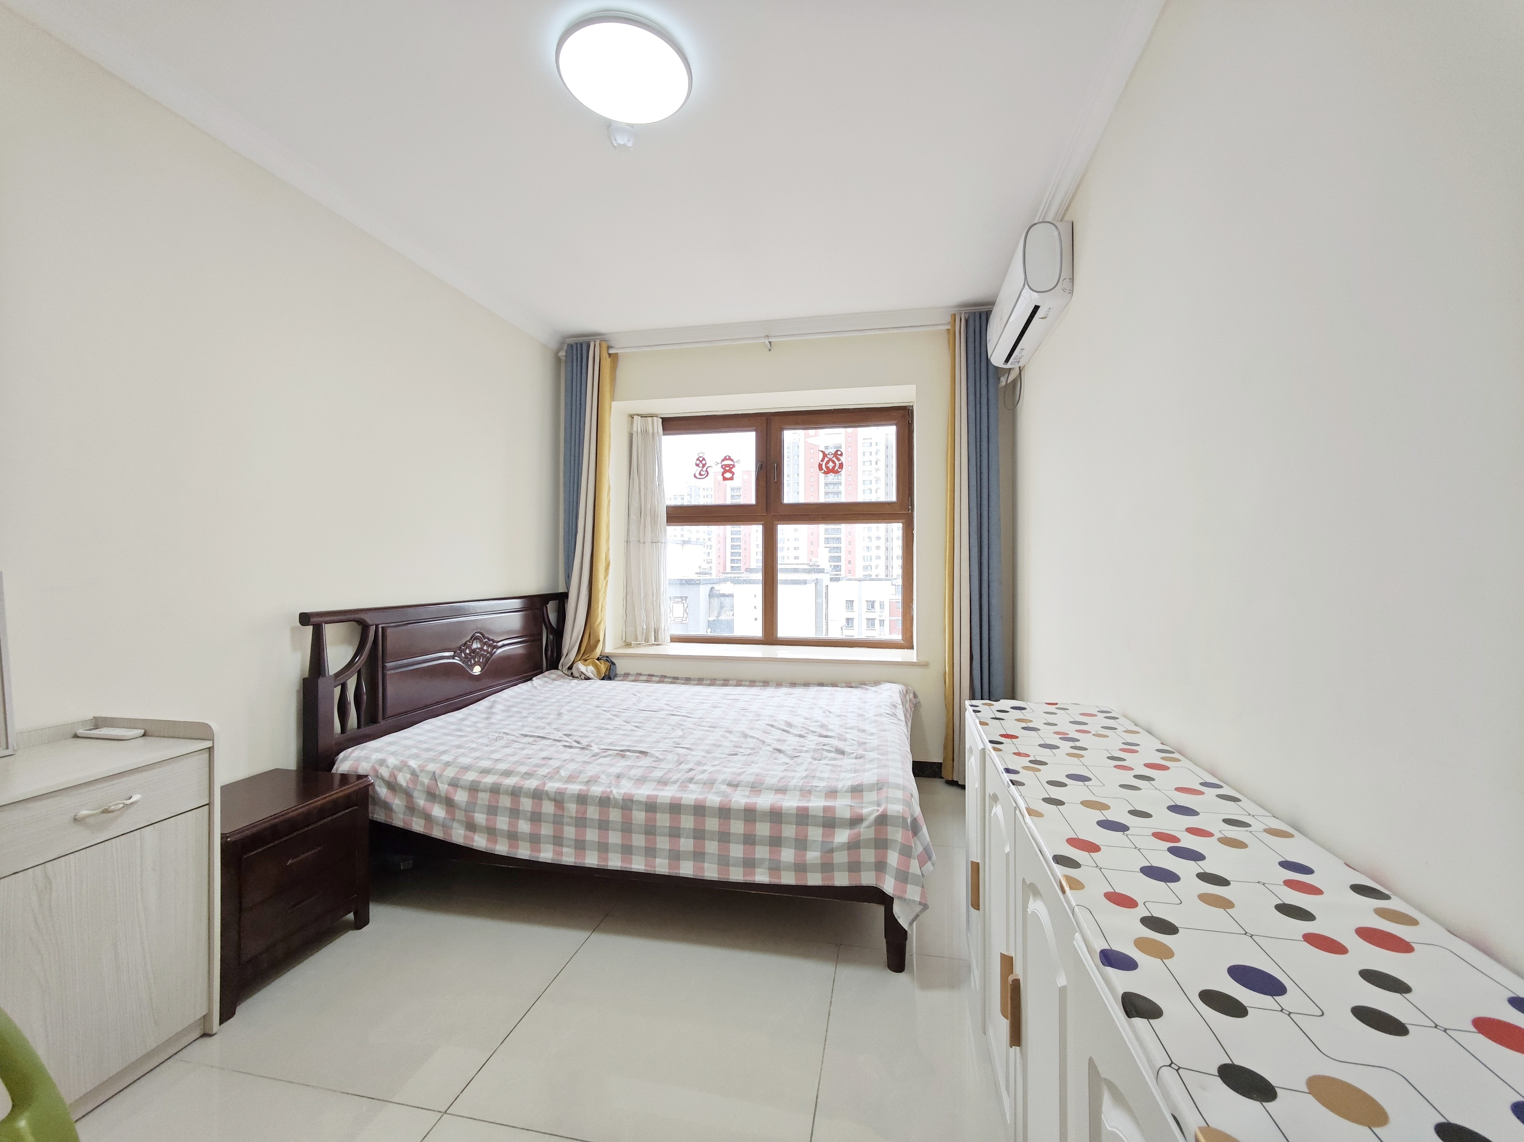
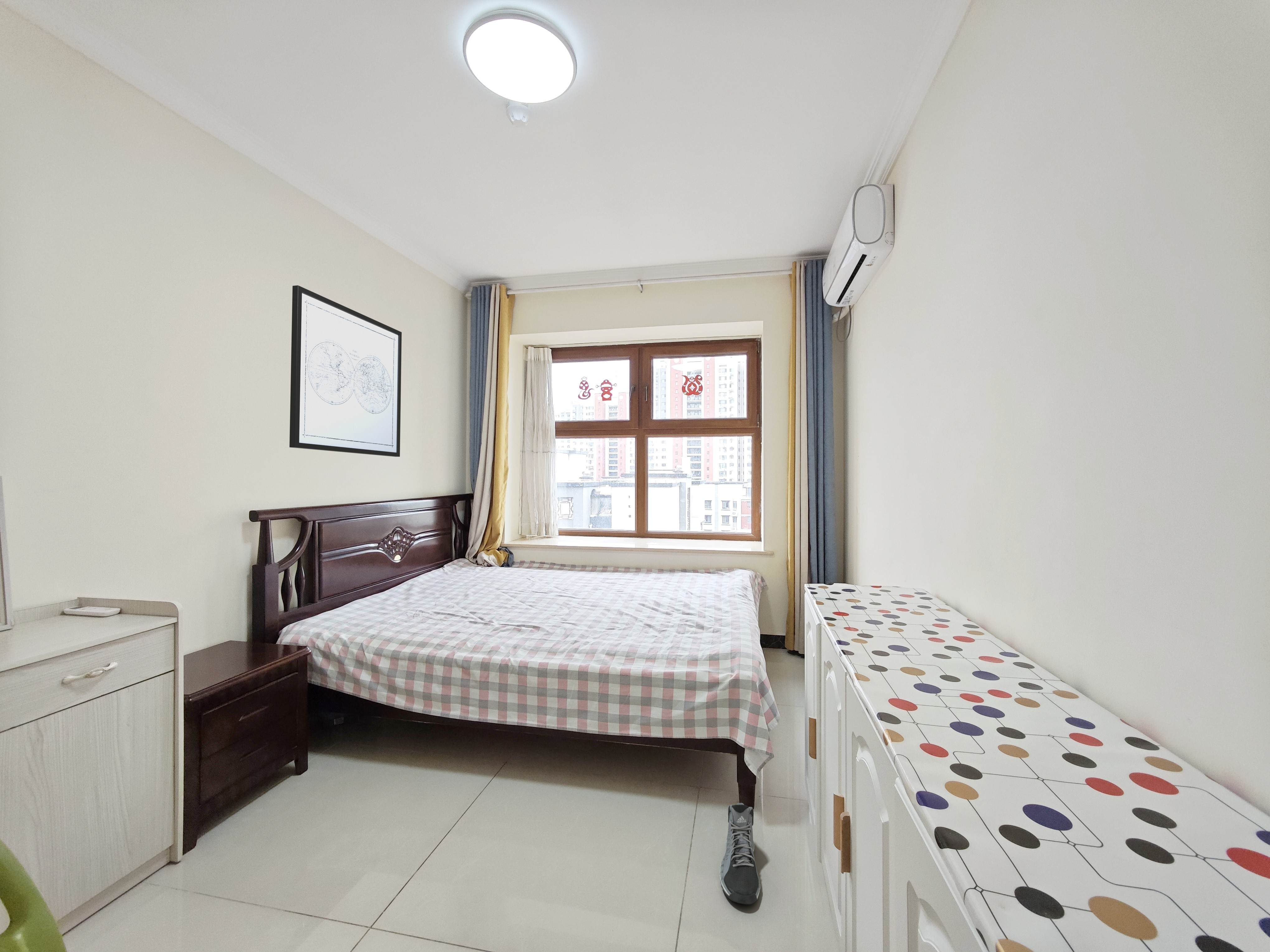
+ wall art (353, 382)
+ sneaker (738, 841)
